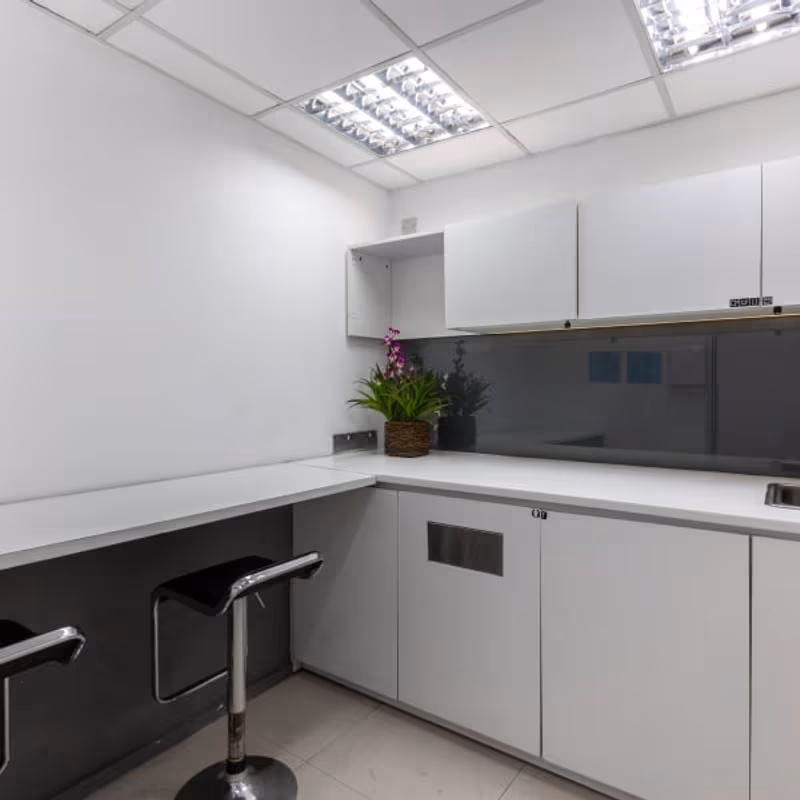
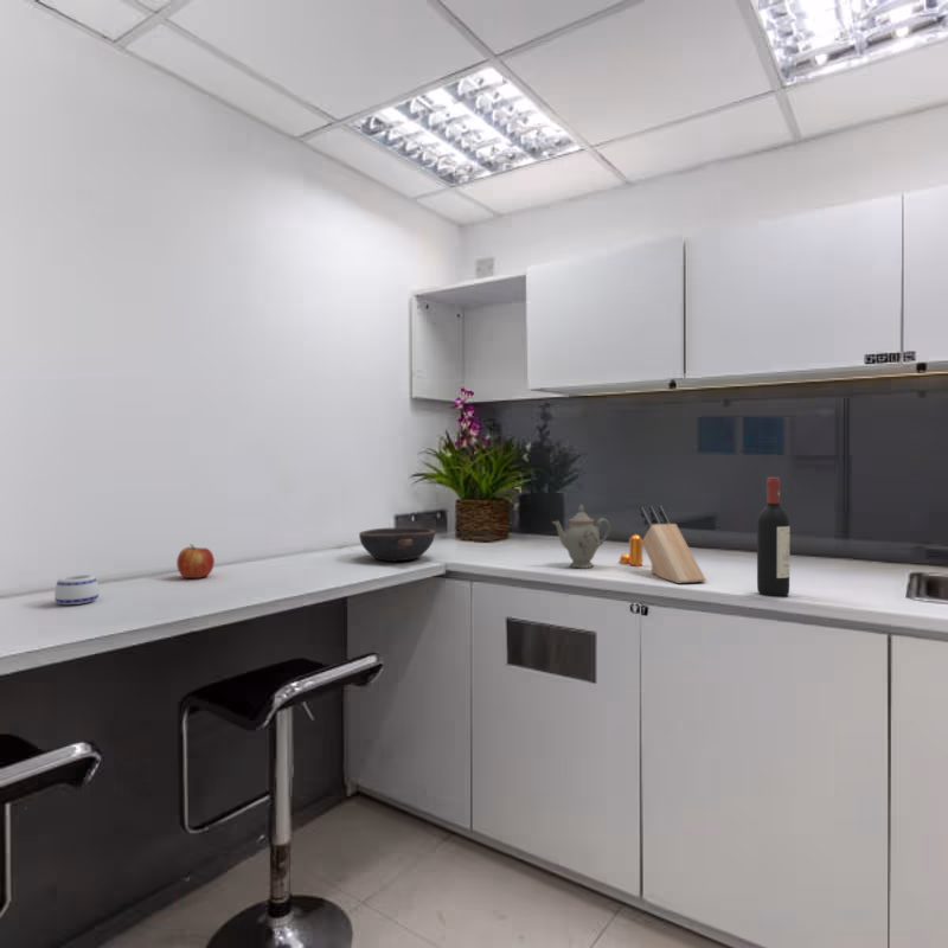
+ wine bottle (773, 536)
+ bowl (397, 544)
+ apple (196, 561)
+ chinaware (581, 536)
+ mug (79, 588)
+ pepper shaker (630, 549)
+ knife block (668, 542)
